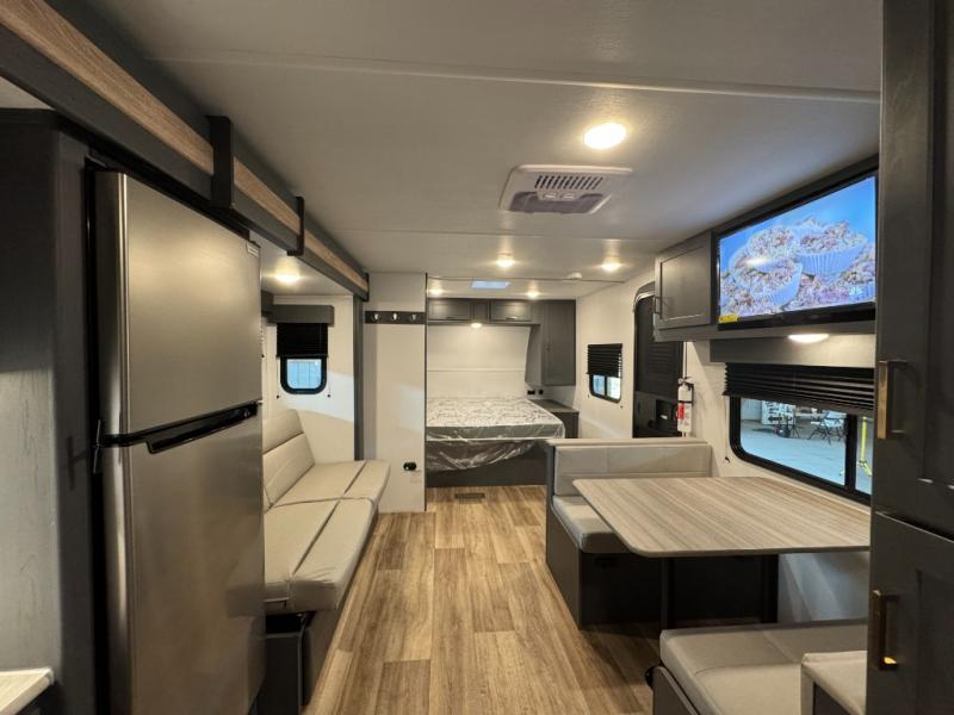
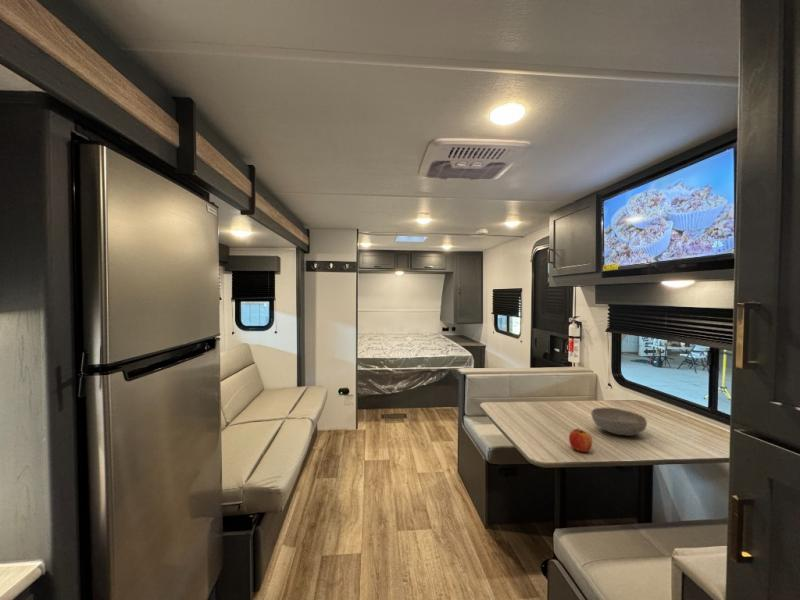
+ fruit (580, 439)
+ bowl (617, 422)
